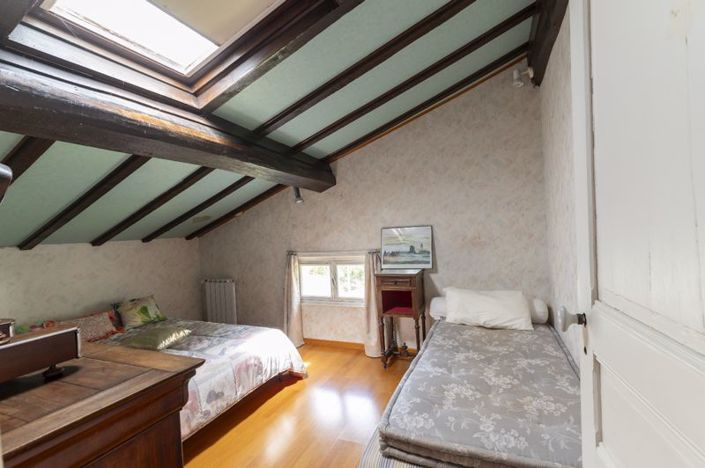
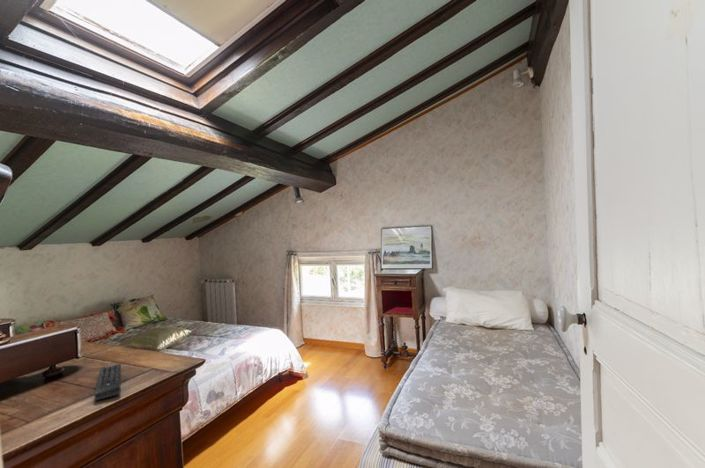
+ remote control (109, 377)
